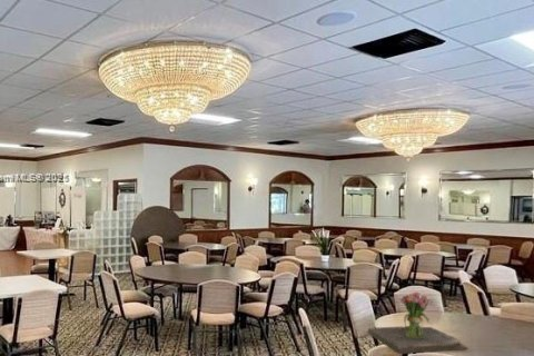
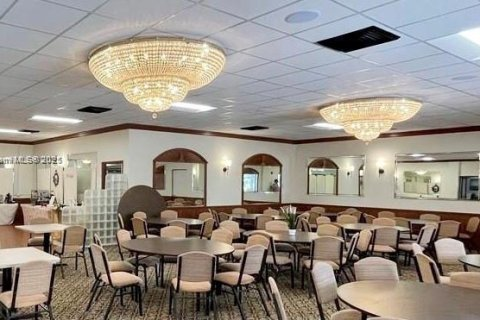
- flower arrangement (414, 316)
